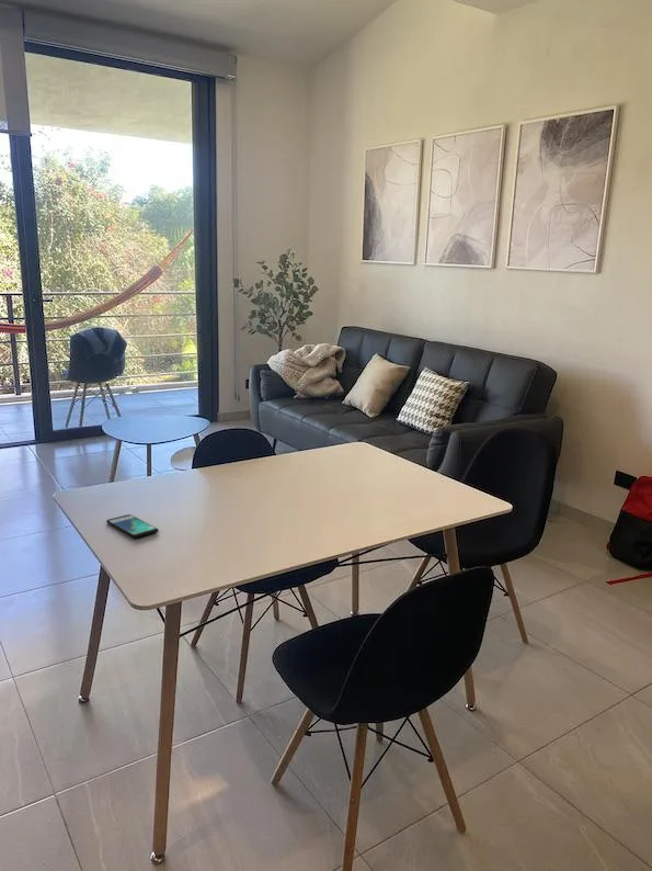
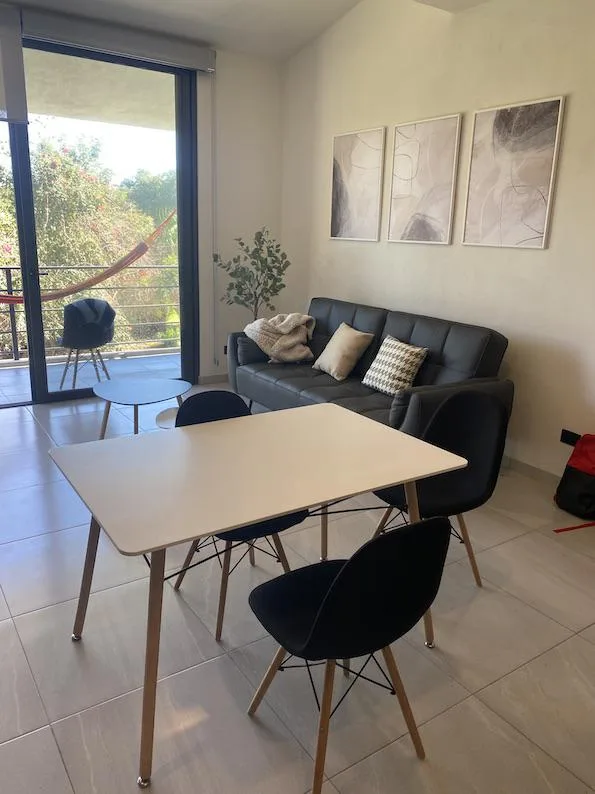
- smartphone (131, 525)
